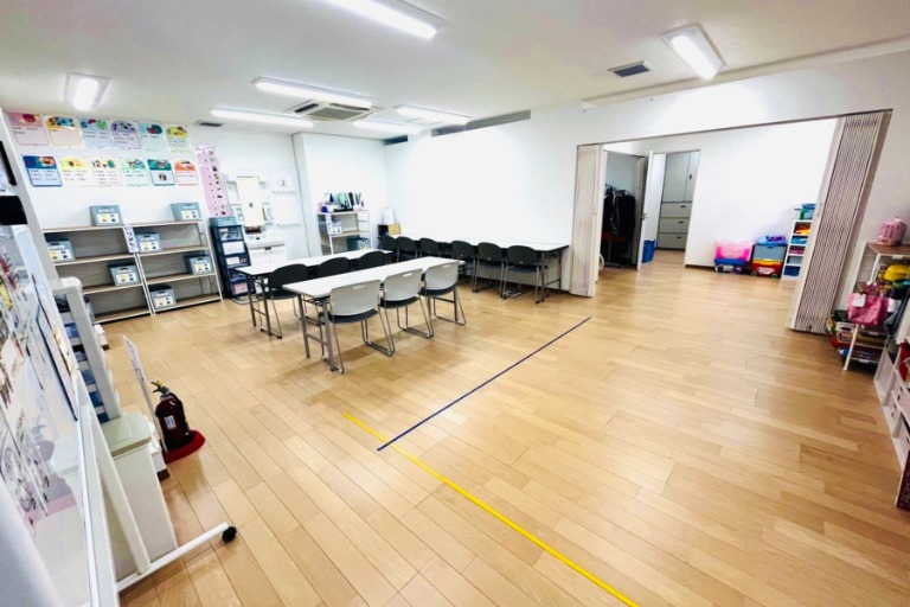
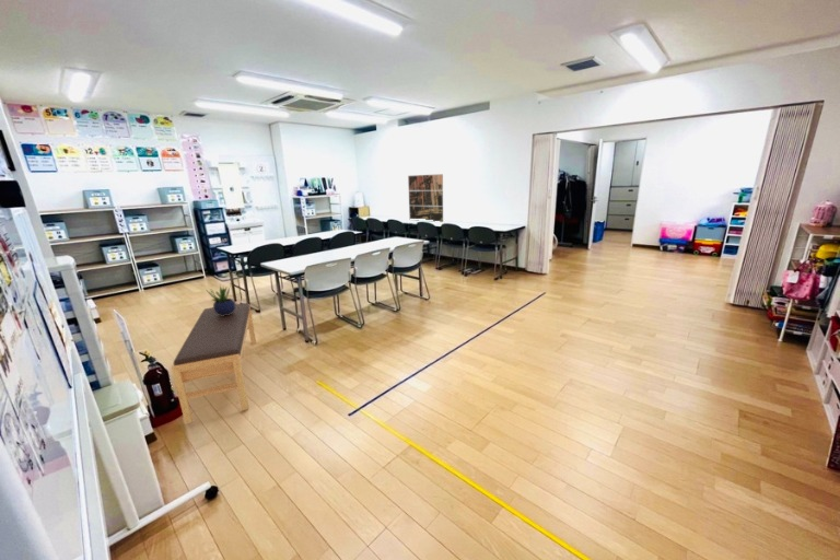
+ wall art (424, 198)
+ potted plant (221, 299)
+ bench (222, 351)
